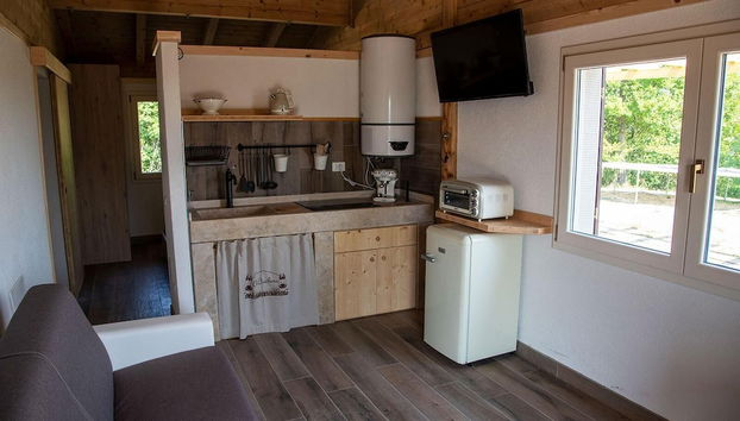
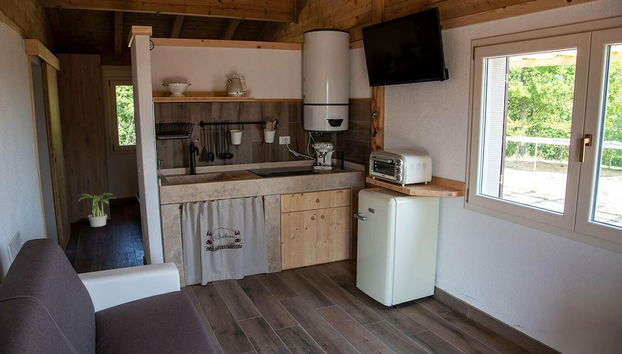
+ potted plant (97, 209)
